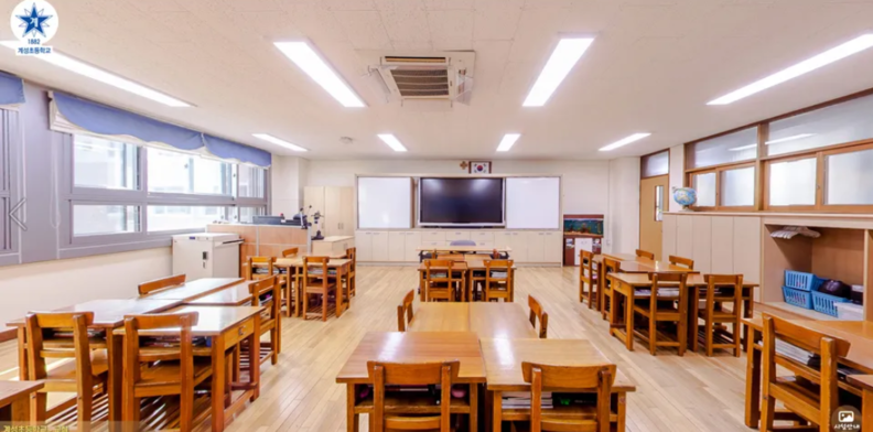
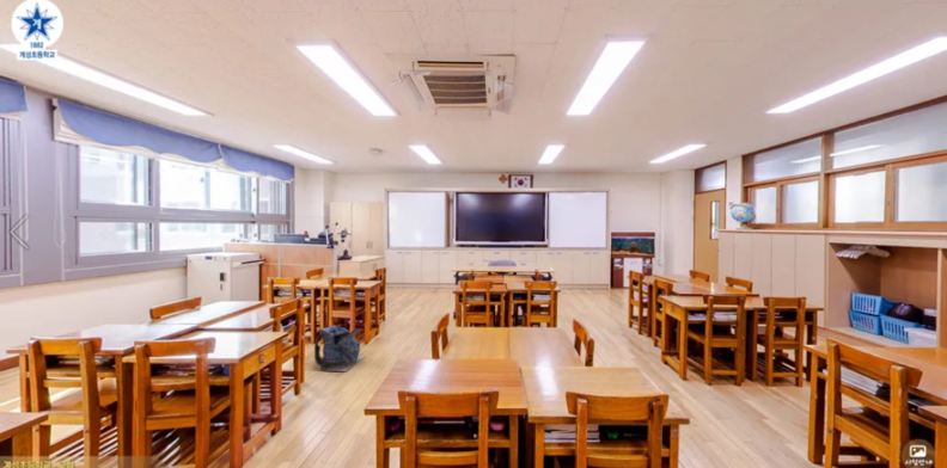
+ backpack (338, 344)
